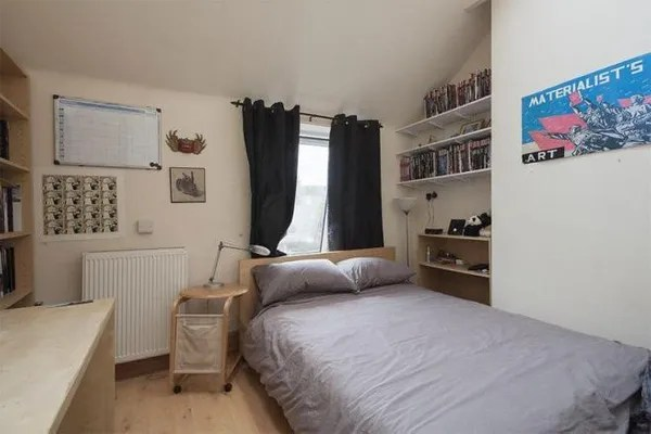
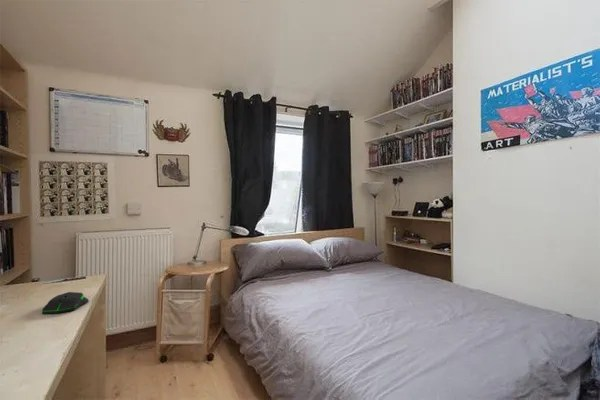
+ computer mouse (68, 299)
